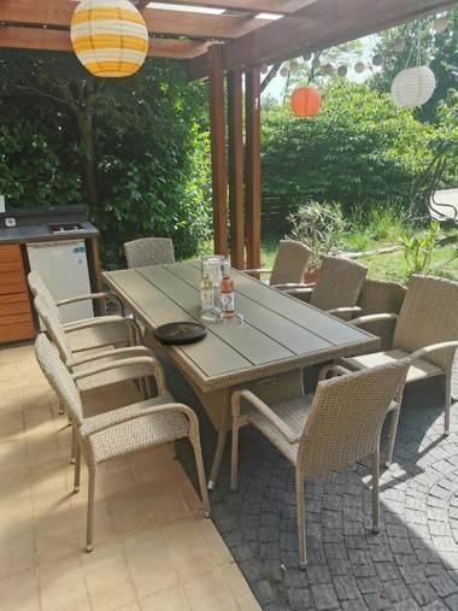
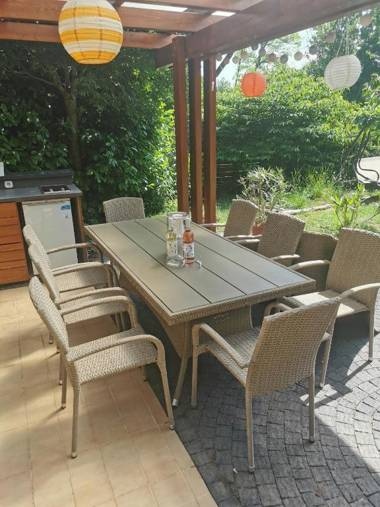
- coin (180, 331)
